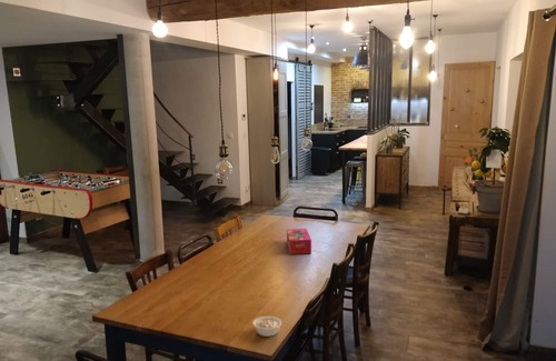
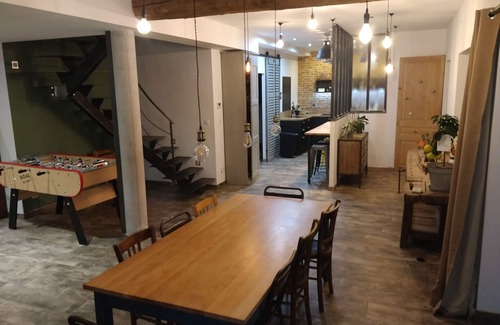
- tissue box (298, 240)
- legume (268, 325)
